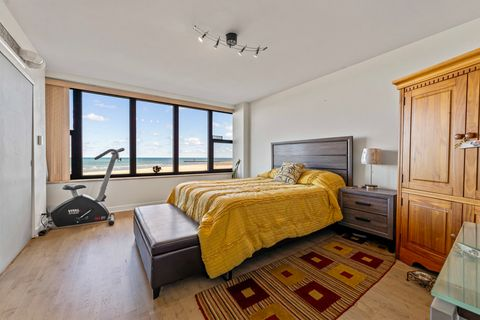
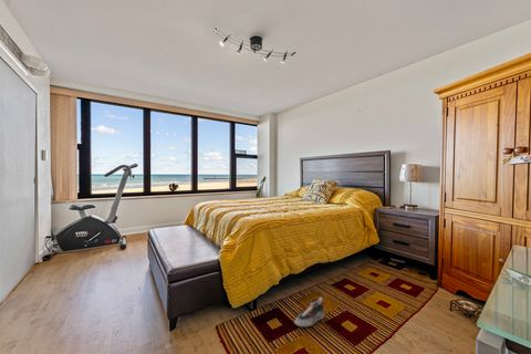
+ shoe (310, 311)
